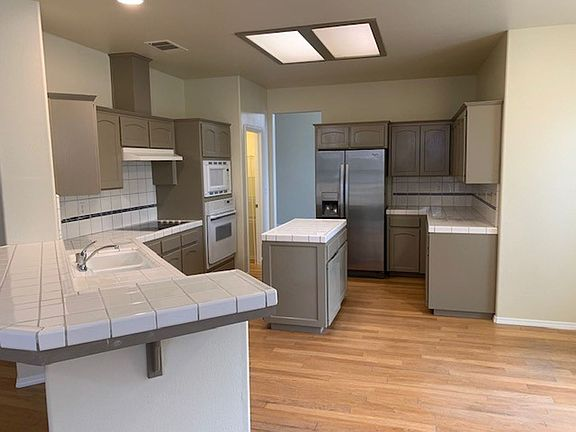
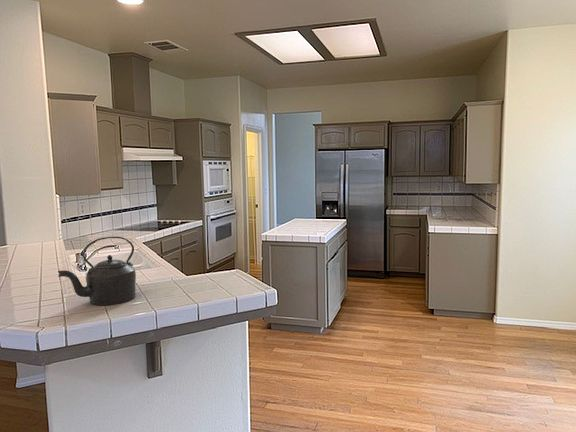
+ kettle (98, 270)
